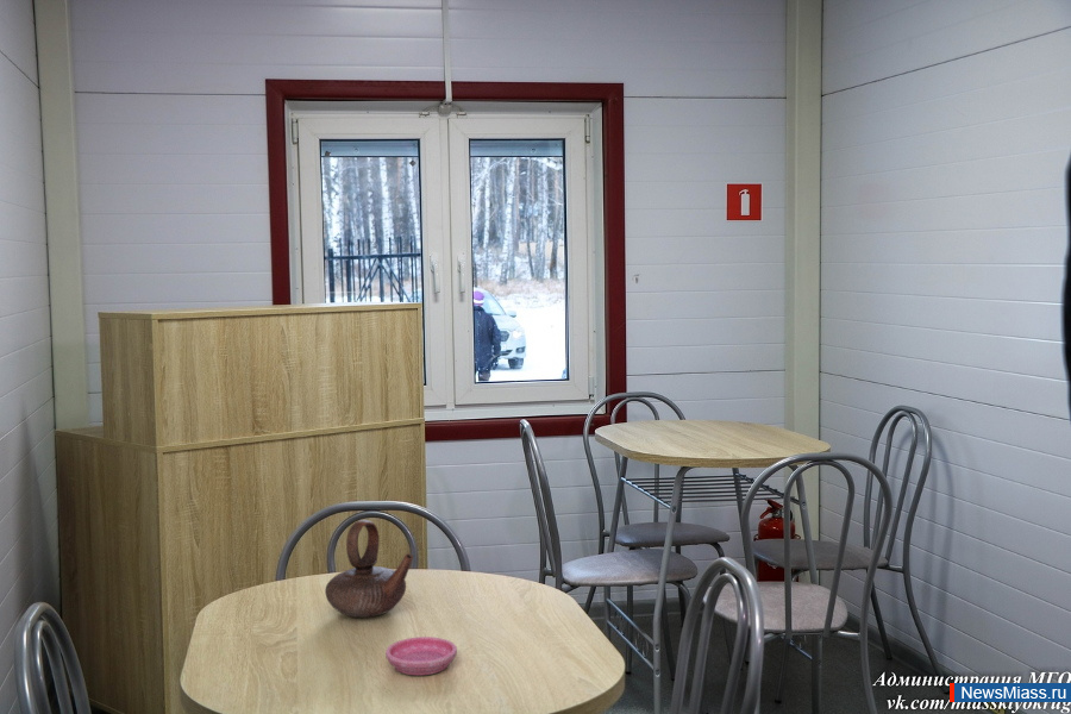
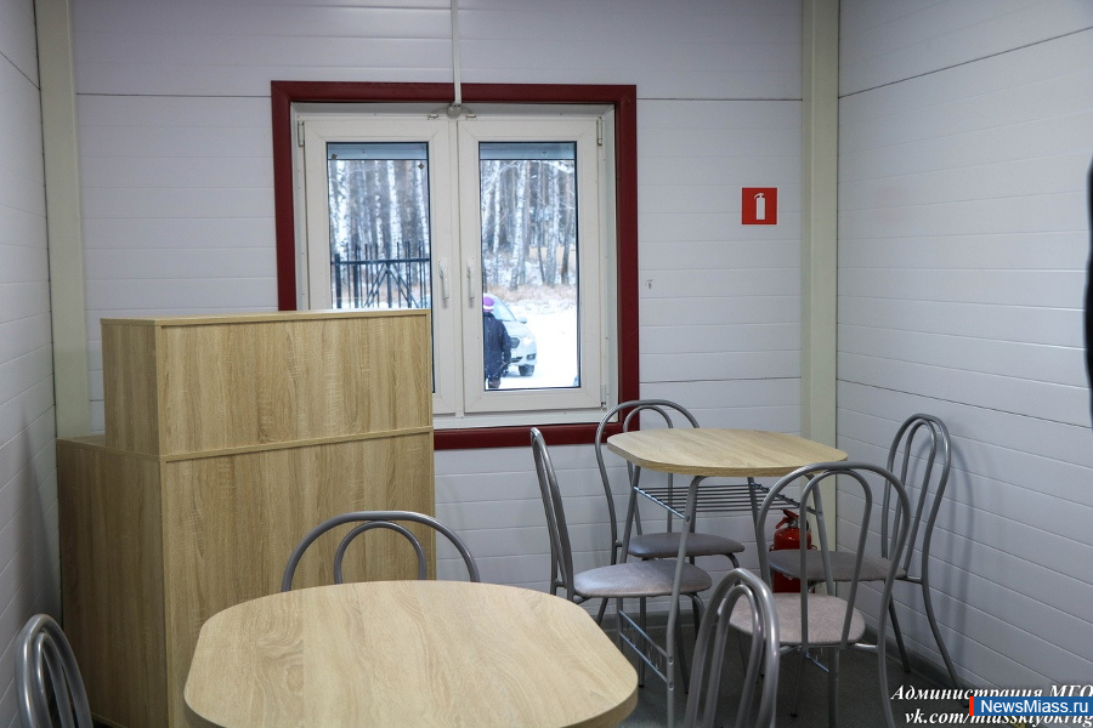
- teapot (375, 569)
- saucer (421, 657)
